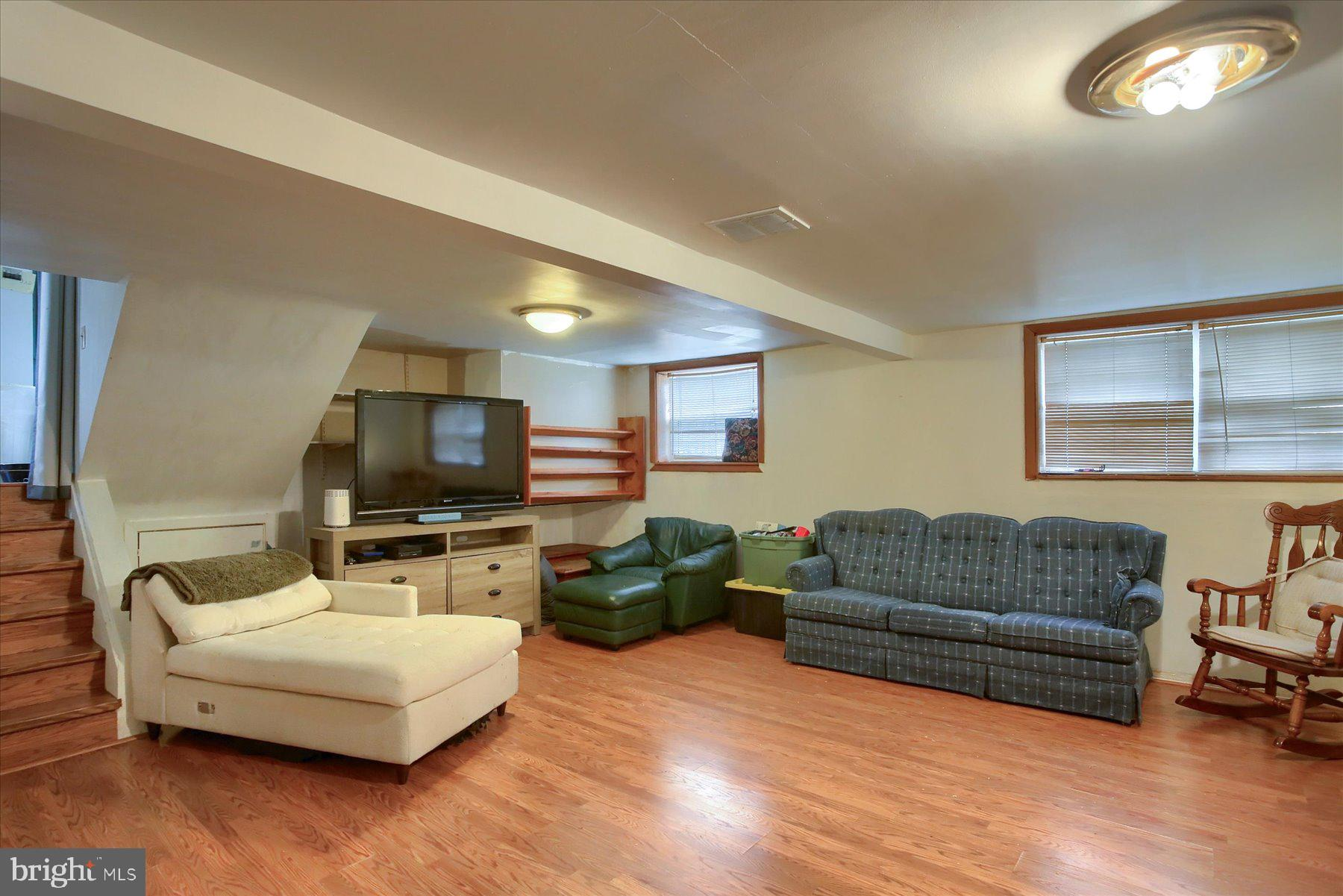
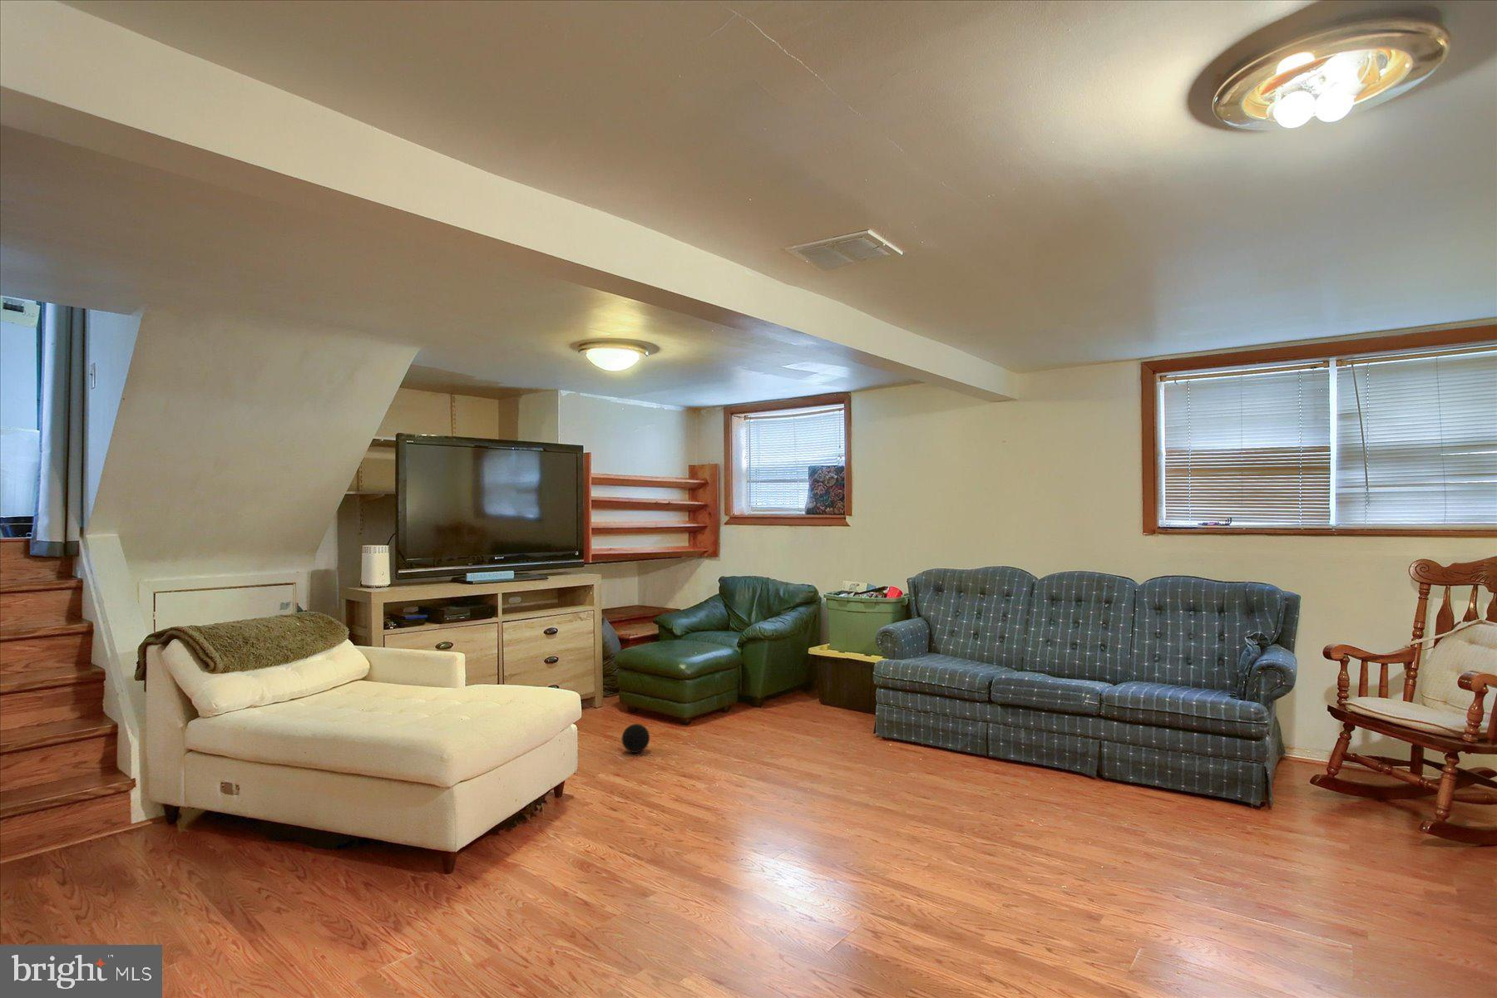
+ decorative ball (635, 737)
